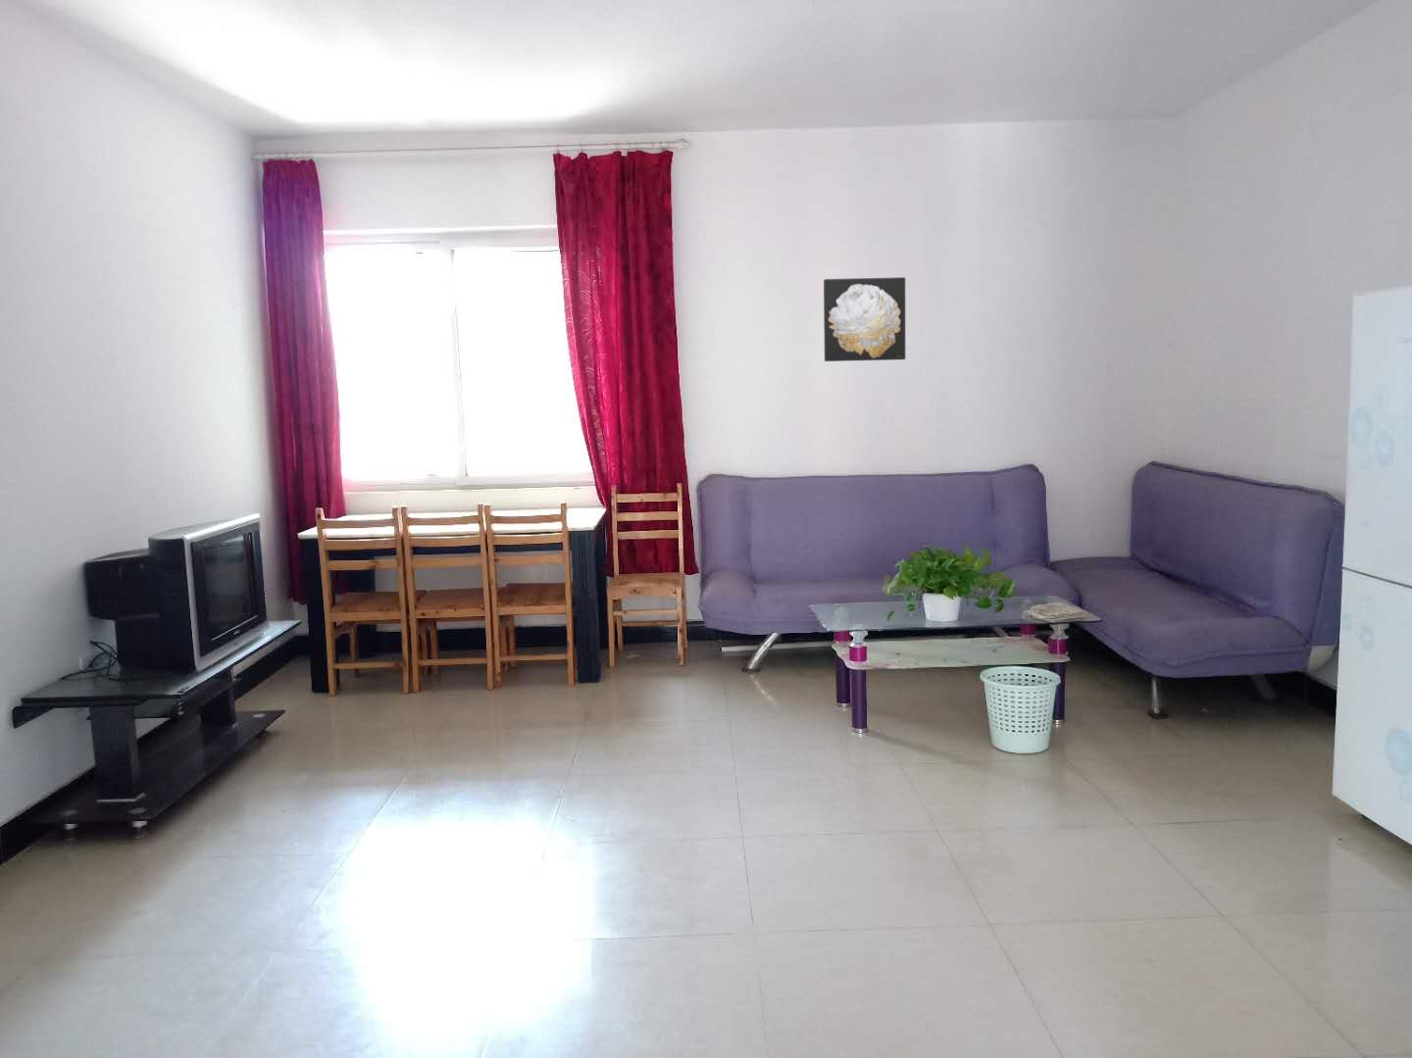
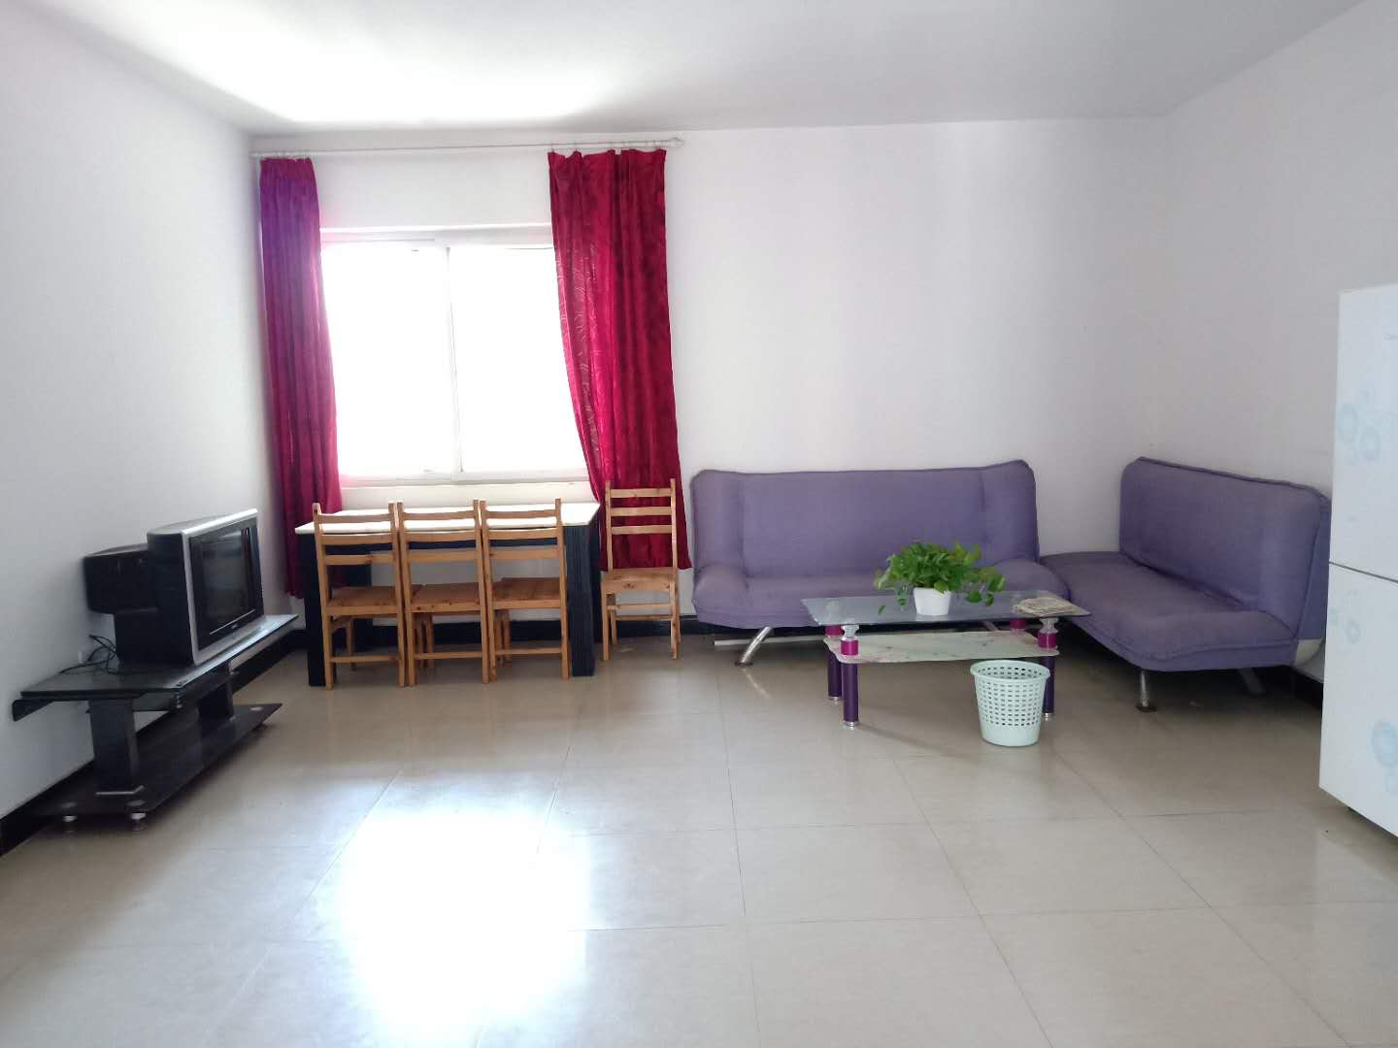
- wall art (864, 319)
